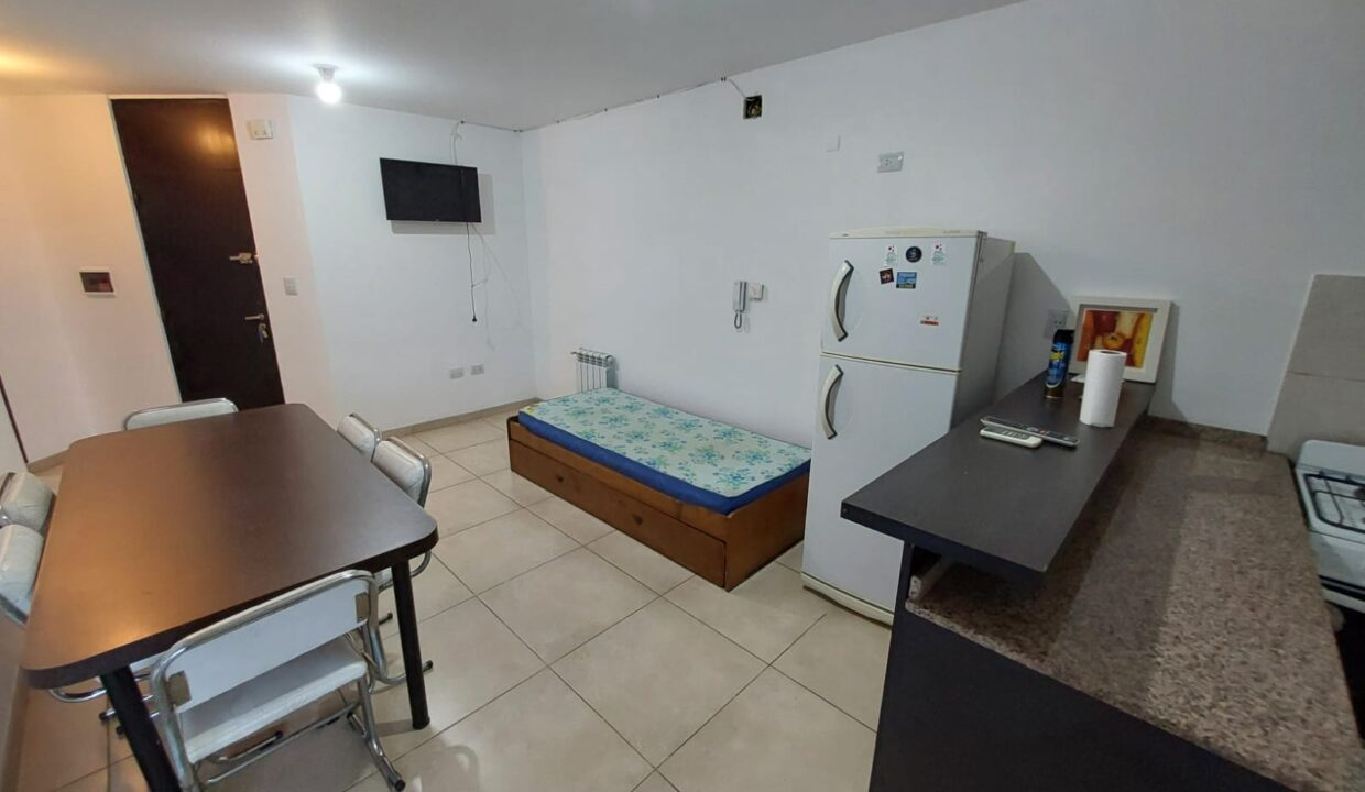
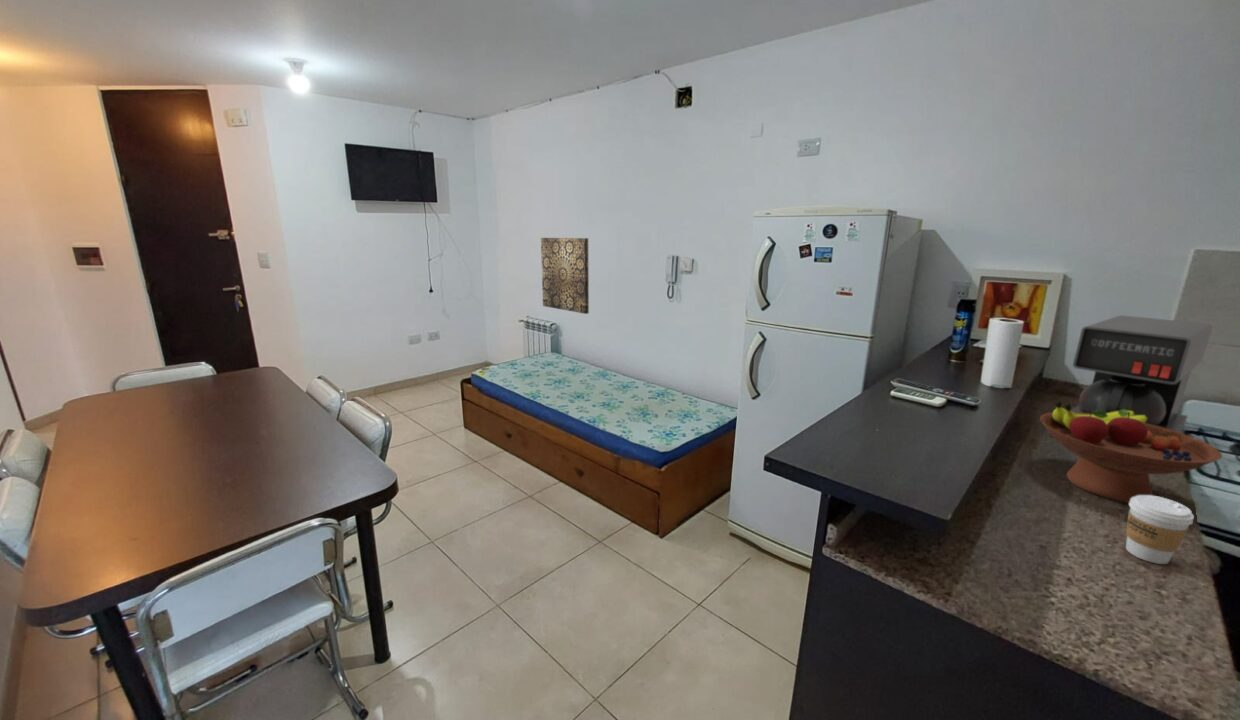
+ coffee maker (1133, 381)
+ fruit bowl (1117, 450)
+ wall art (564, 274)
+ coffee cup (1154, 528)
